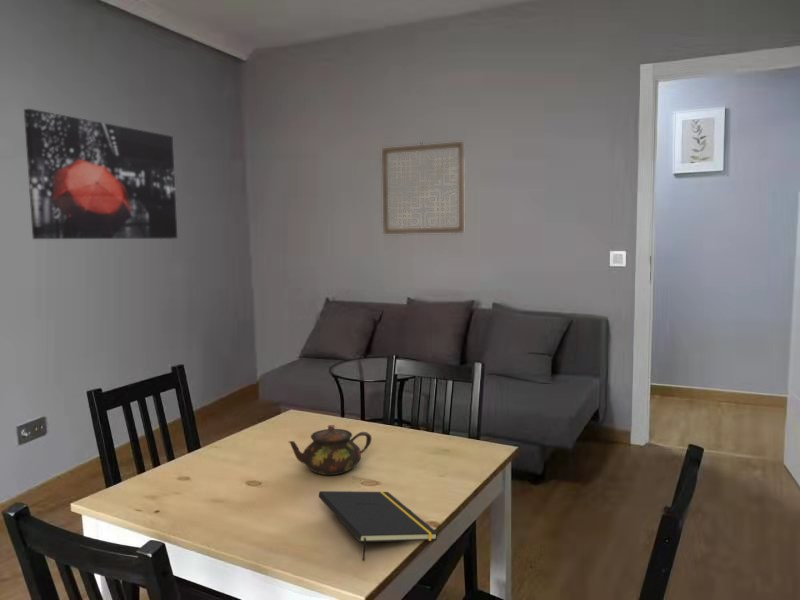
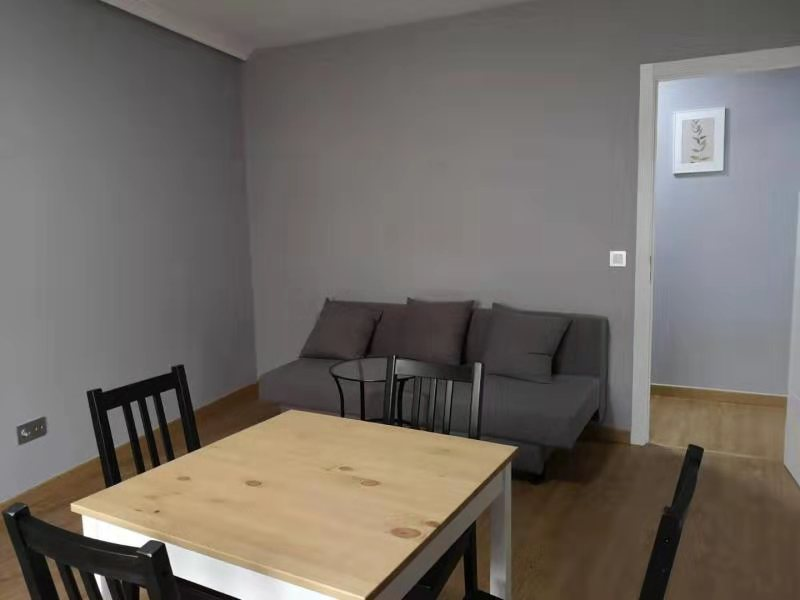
- notepad (375, 514)
- teapot (330, 447)
- wall art (422, 186)
- wall art (110, 182)
